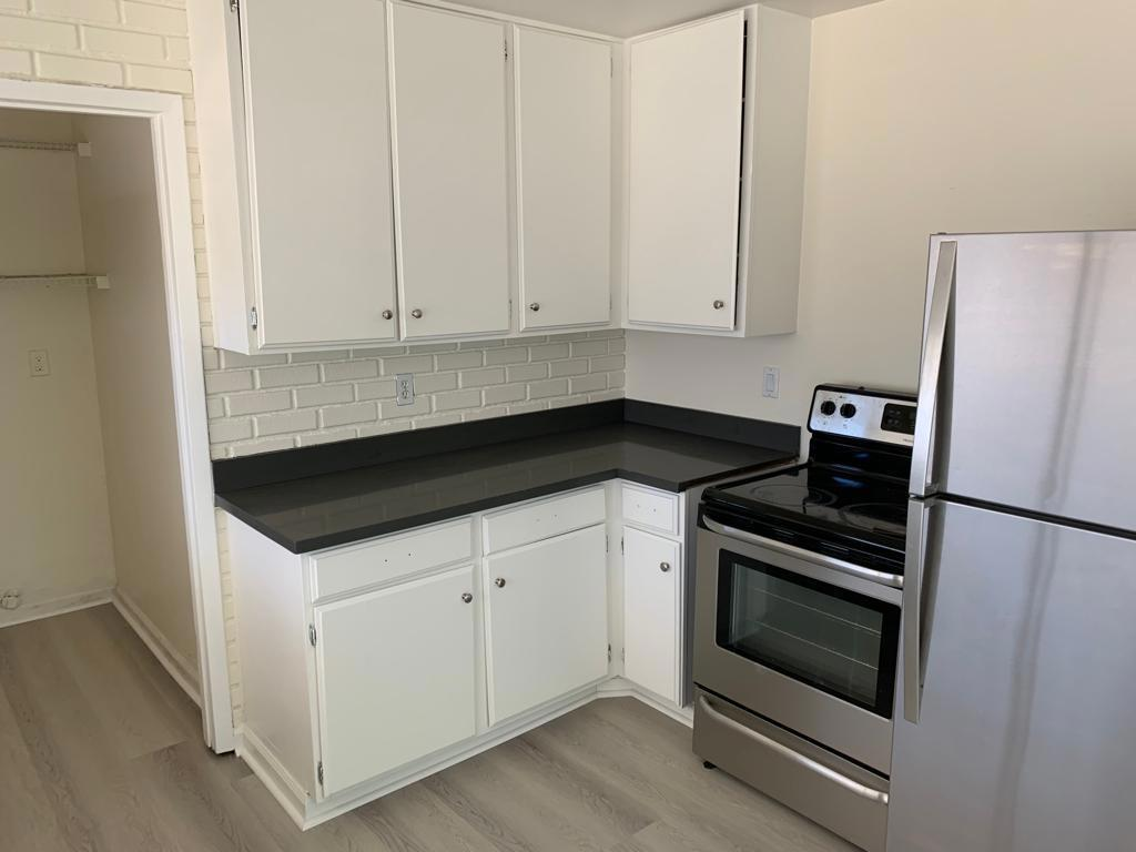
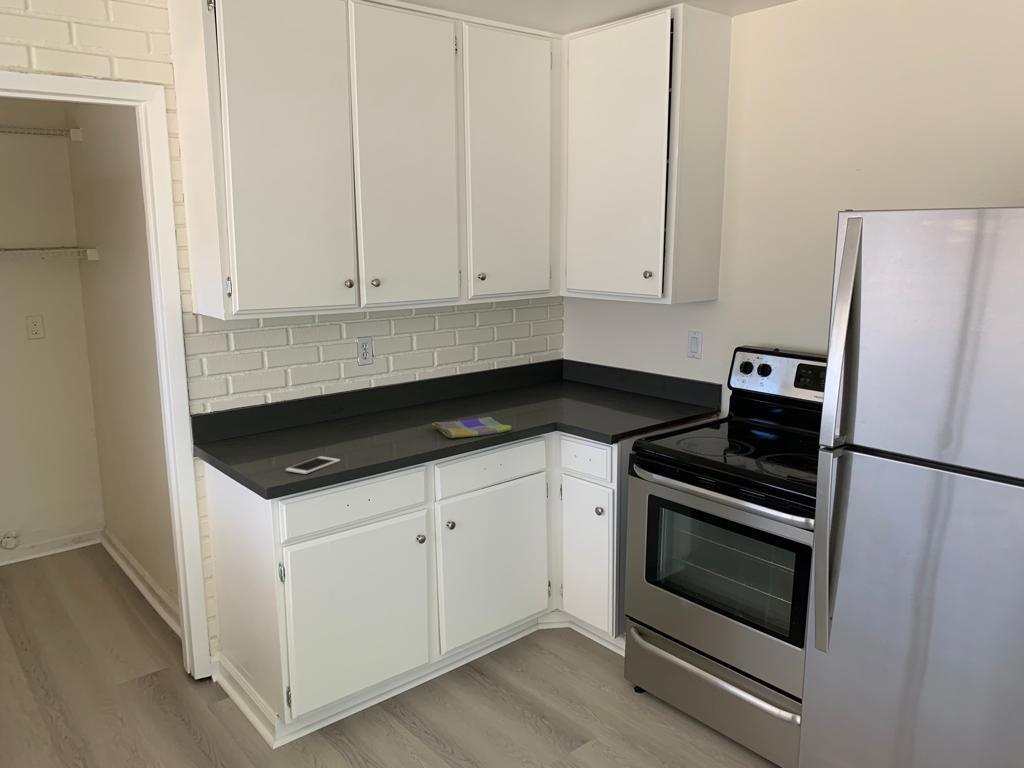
+ cell phone (313, 464)
+ dish towel (471, 427)
